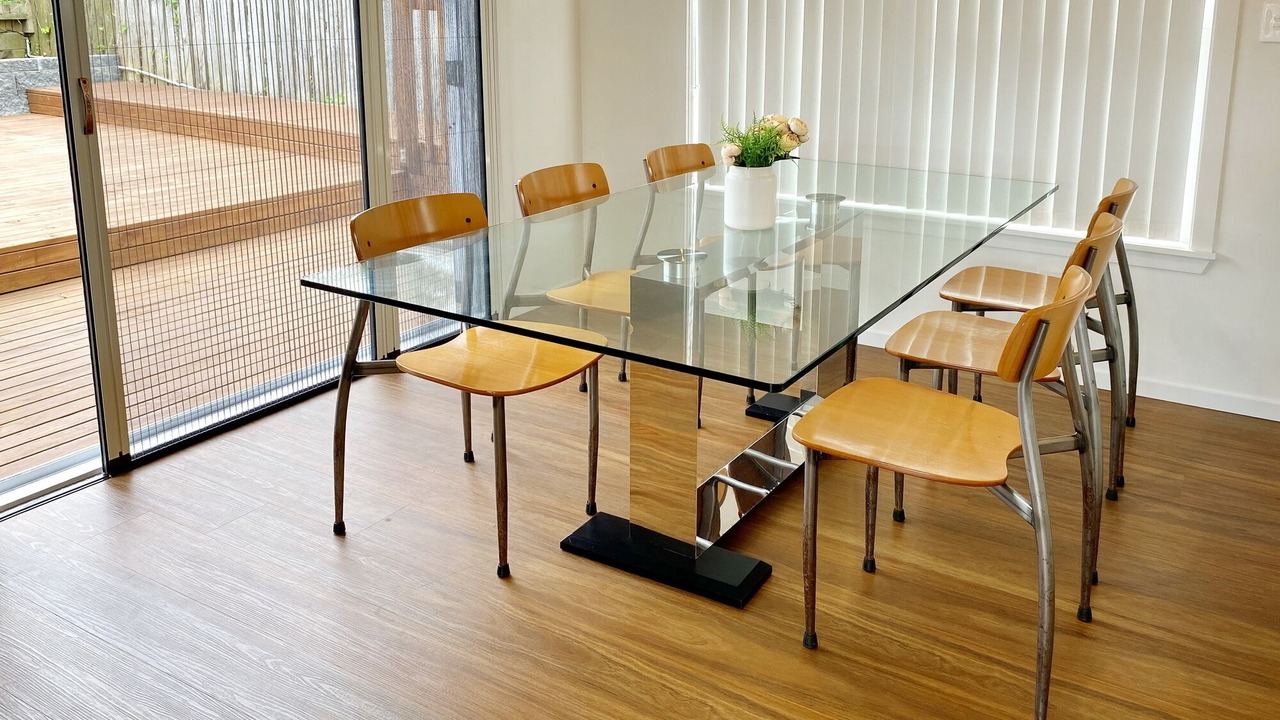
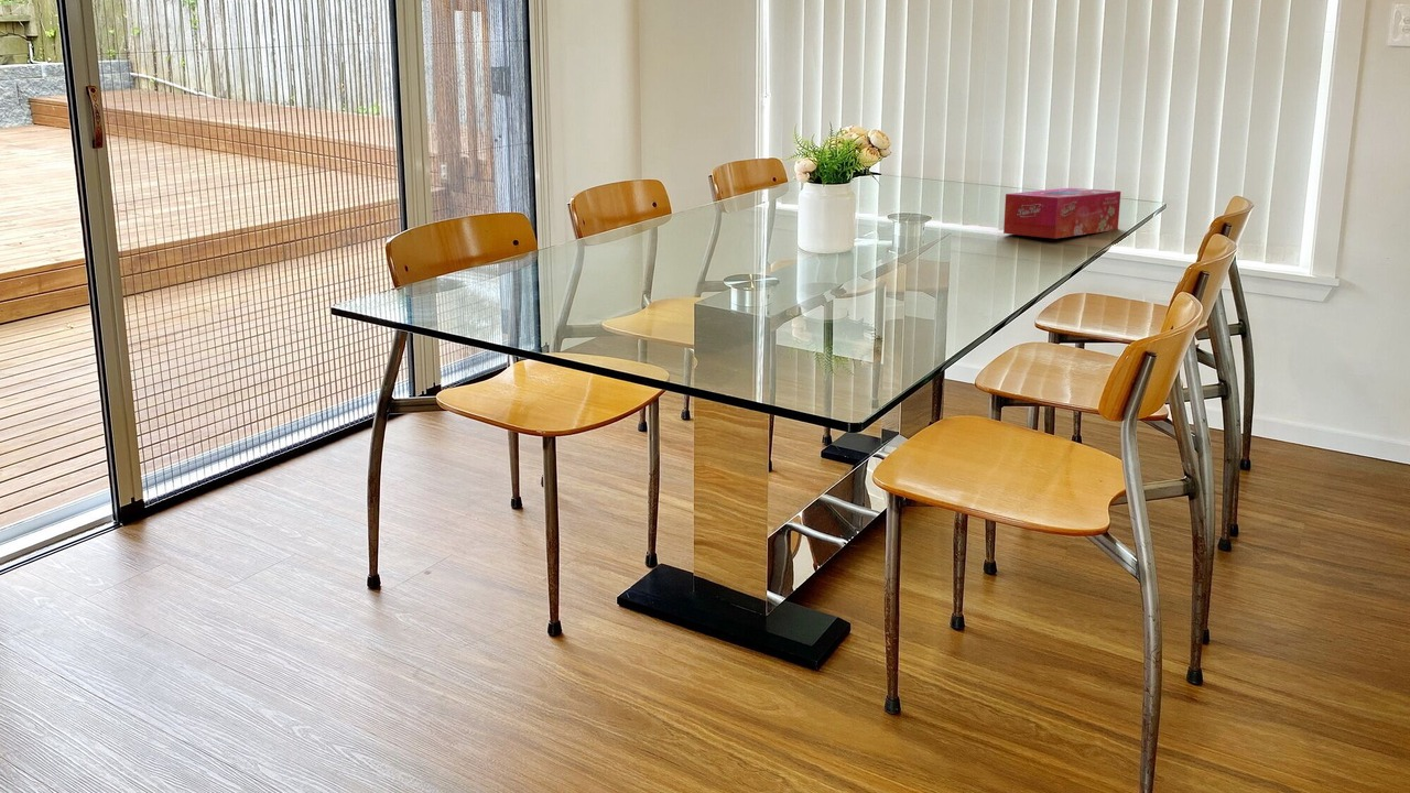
+ tissue box (1062, 211)
